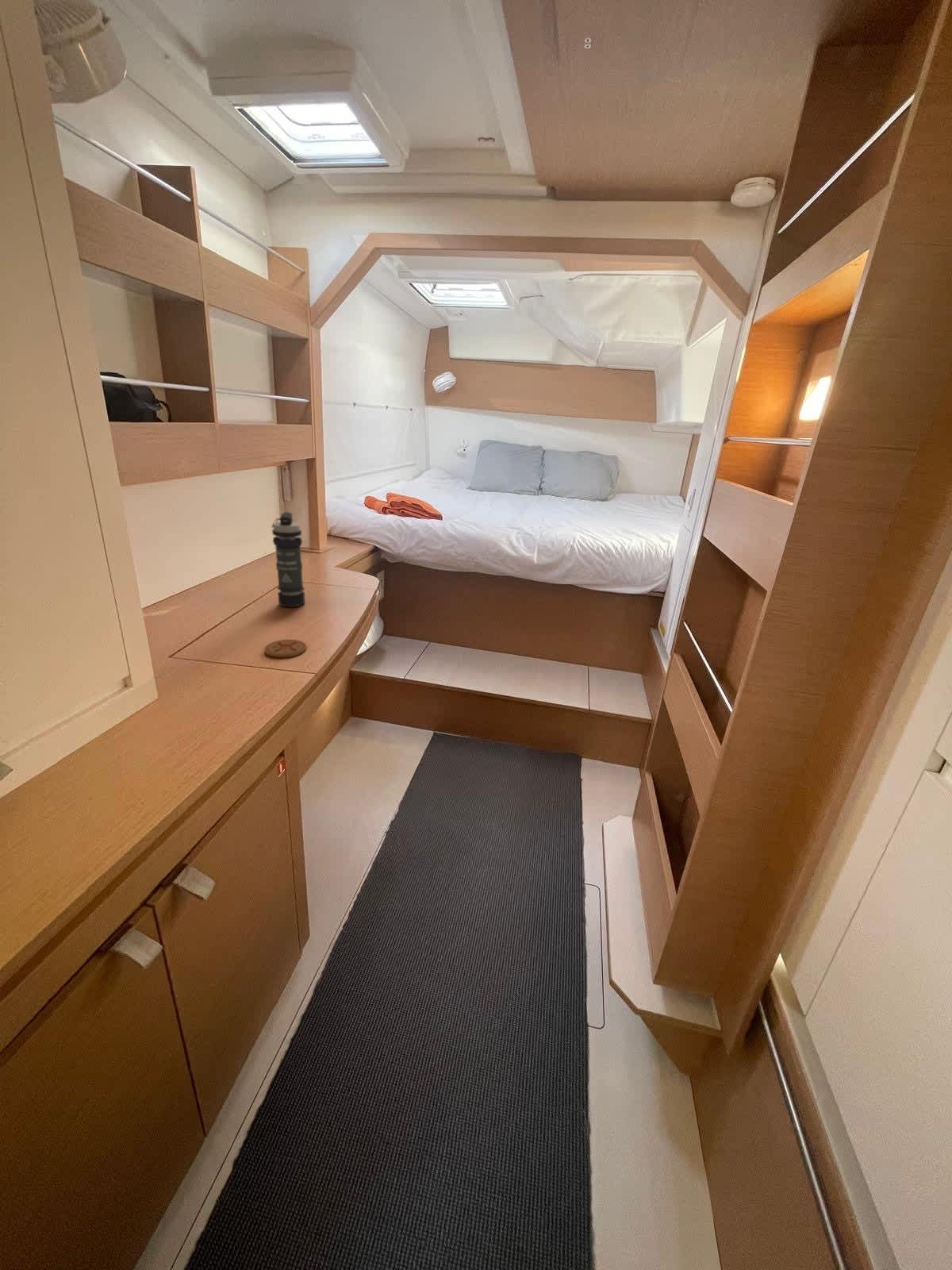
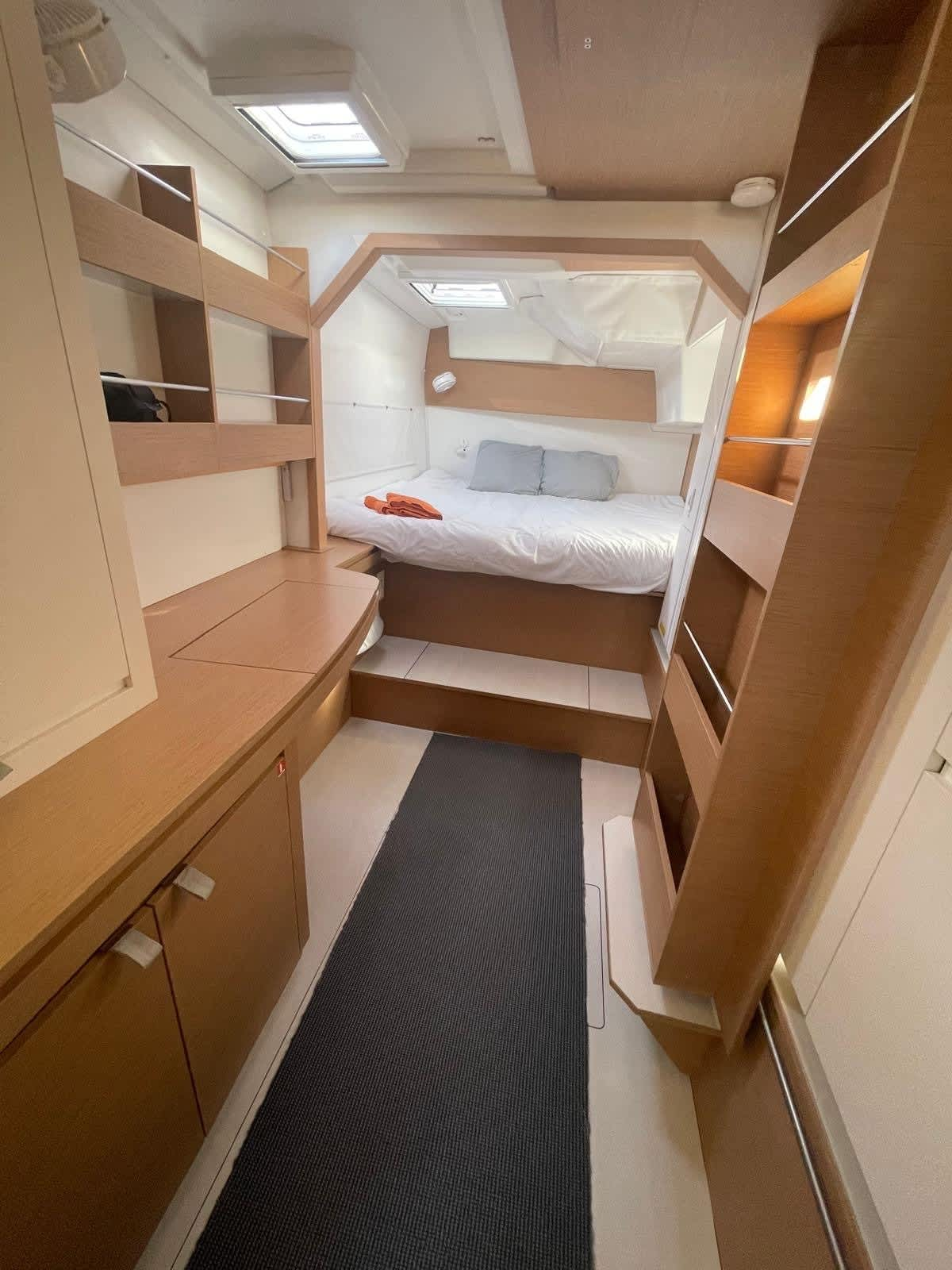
- coaster (286, 648)
- smoke grenade (289, 559)
